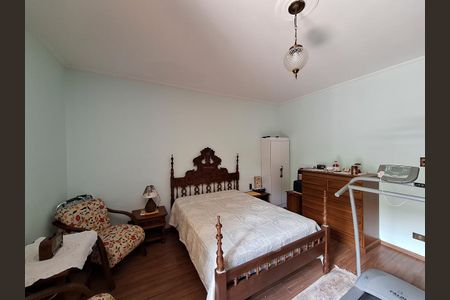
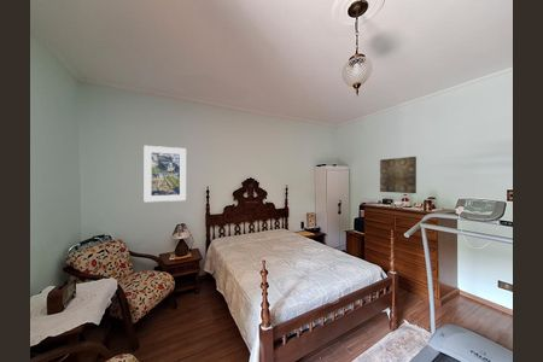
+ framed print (165, 174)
+ wall art (396, 175)
